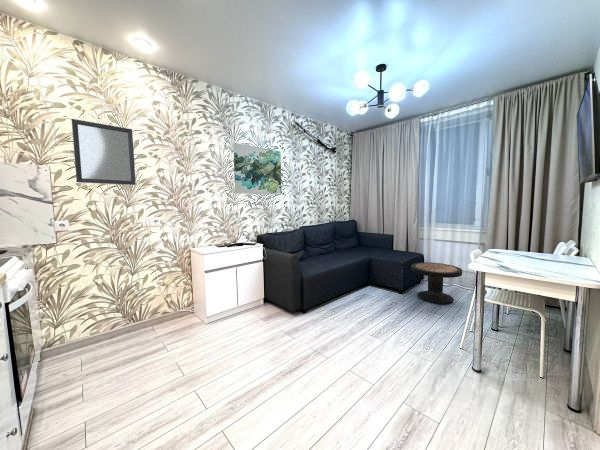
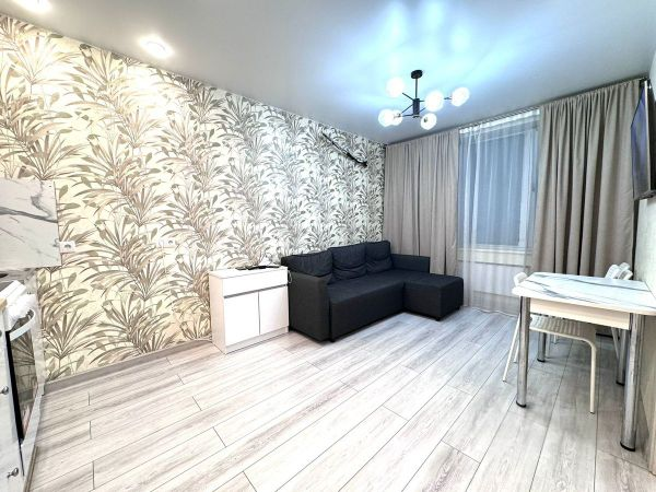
- side table (435, 282)
- wall art (259, 170)
- home mirror (105, 154)
